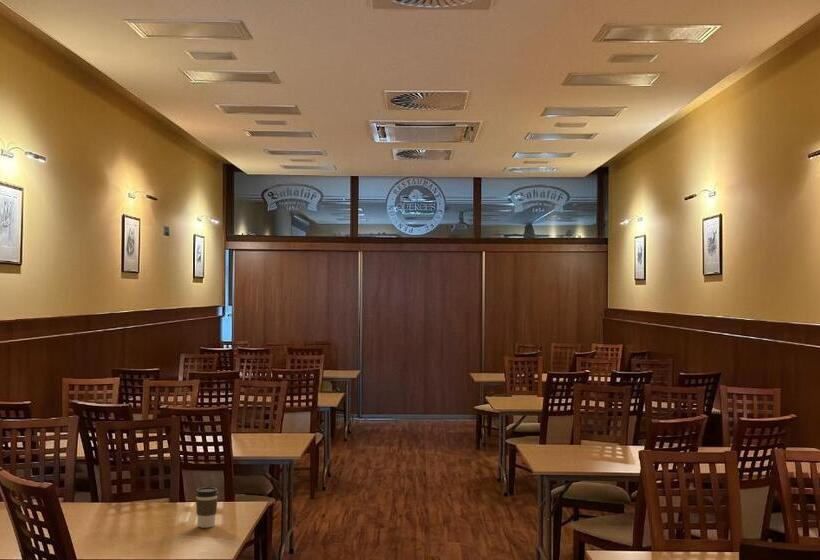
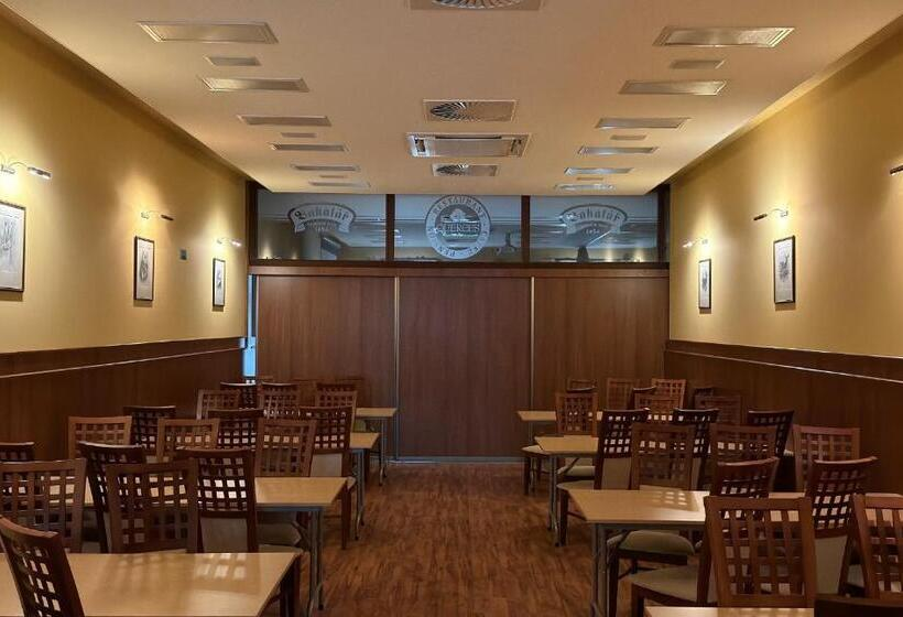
- coffee cup (206, 507)
